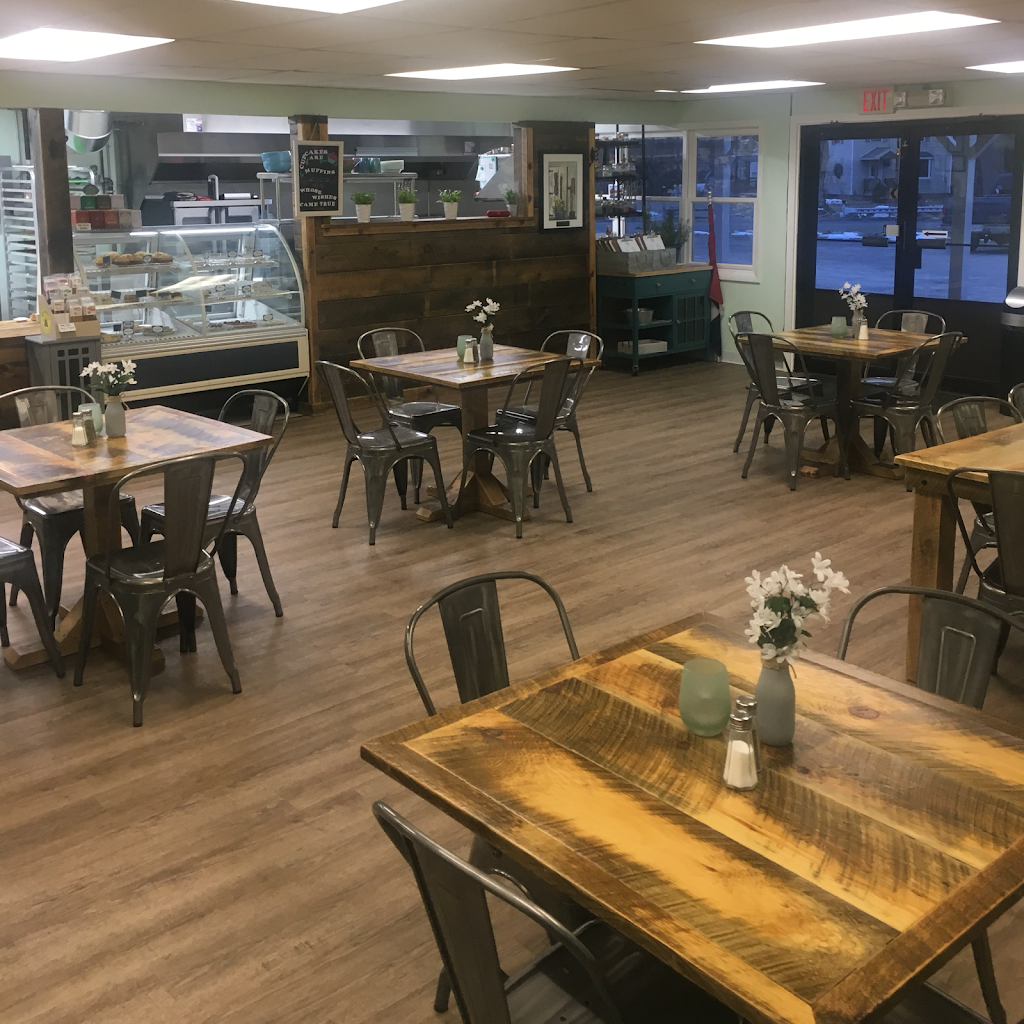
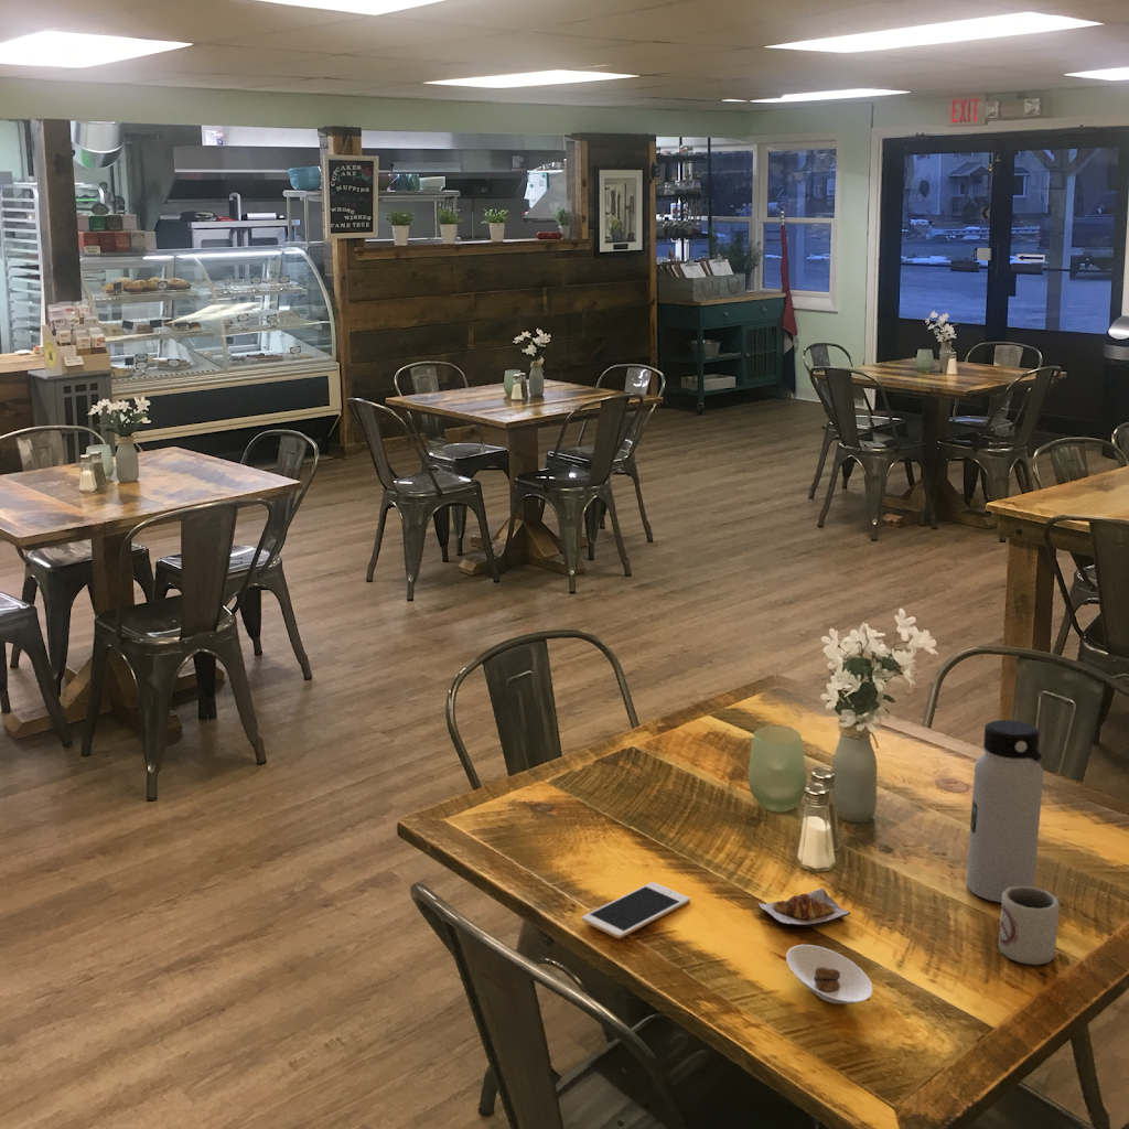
+ saucer (828, 979)
+ cup (1024, 920)
+ cell phone (636, 908)
+ water bottle (1006, 808)
+ crescent roll (803, 905)
